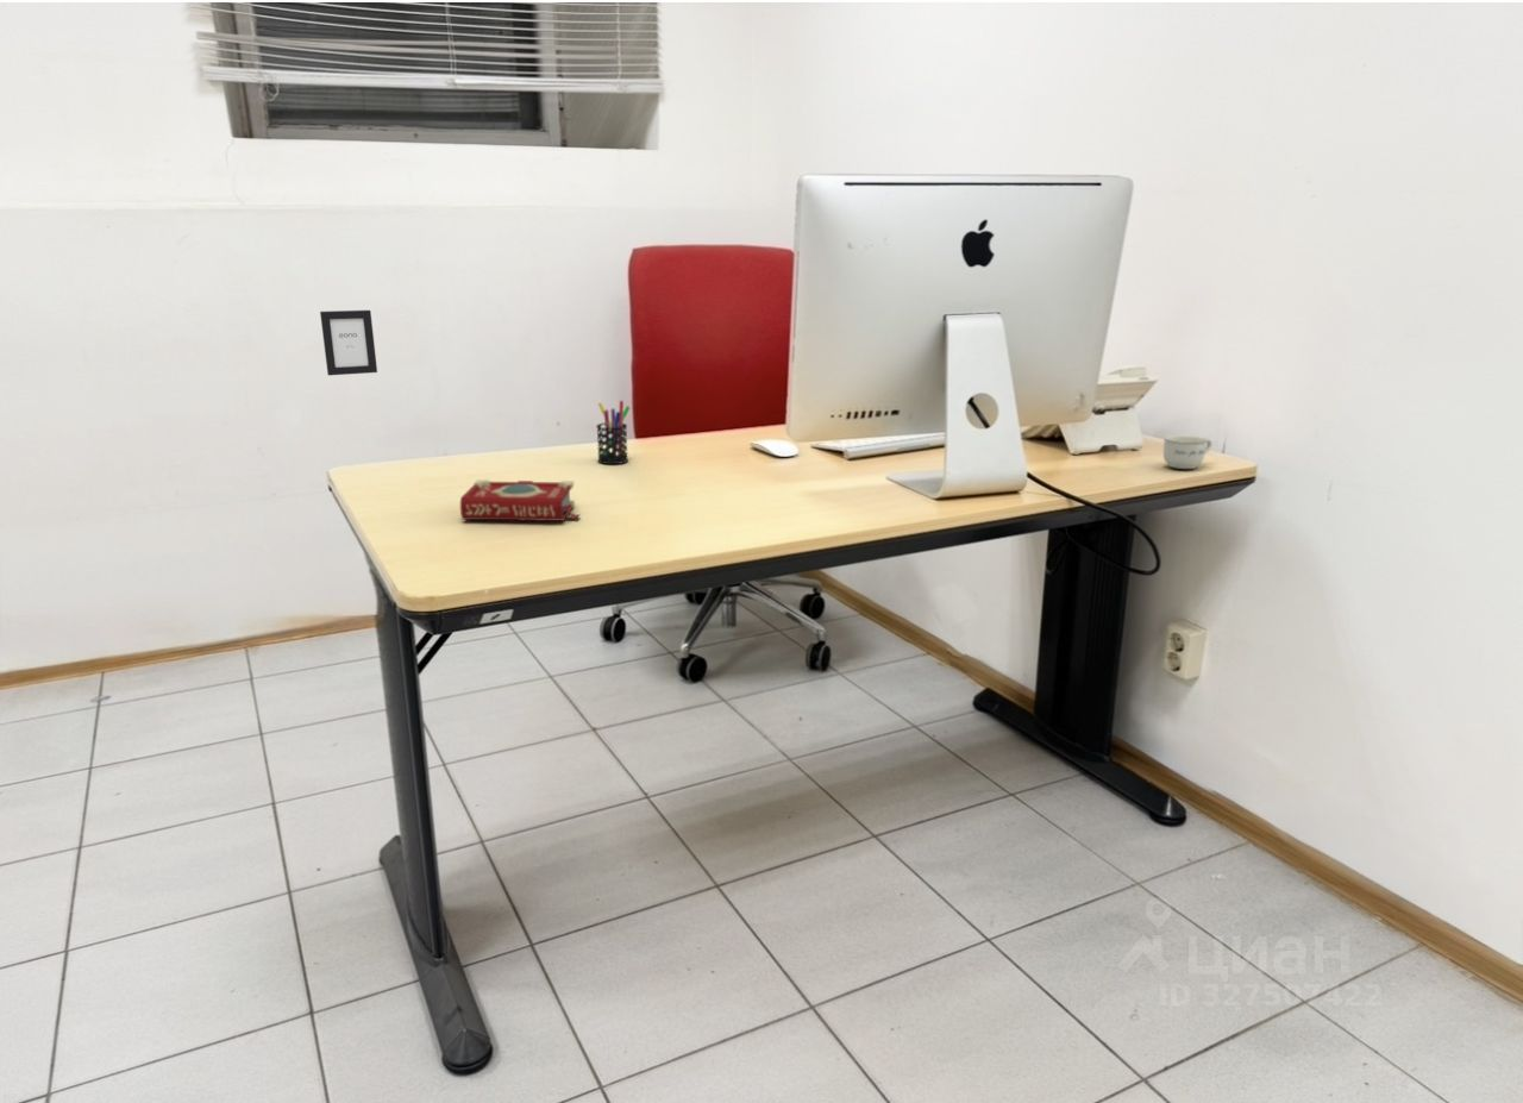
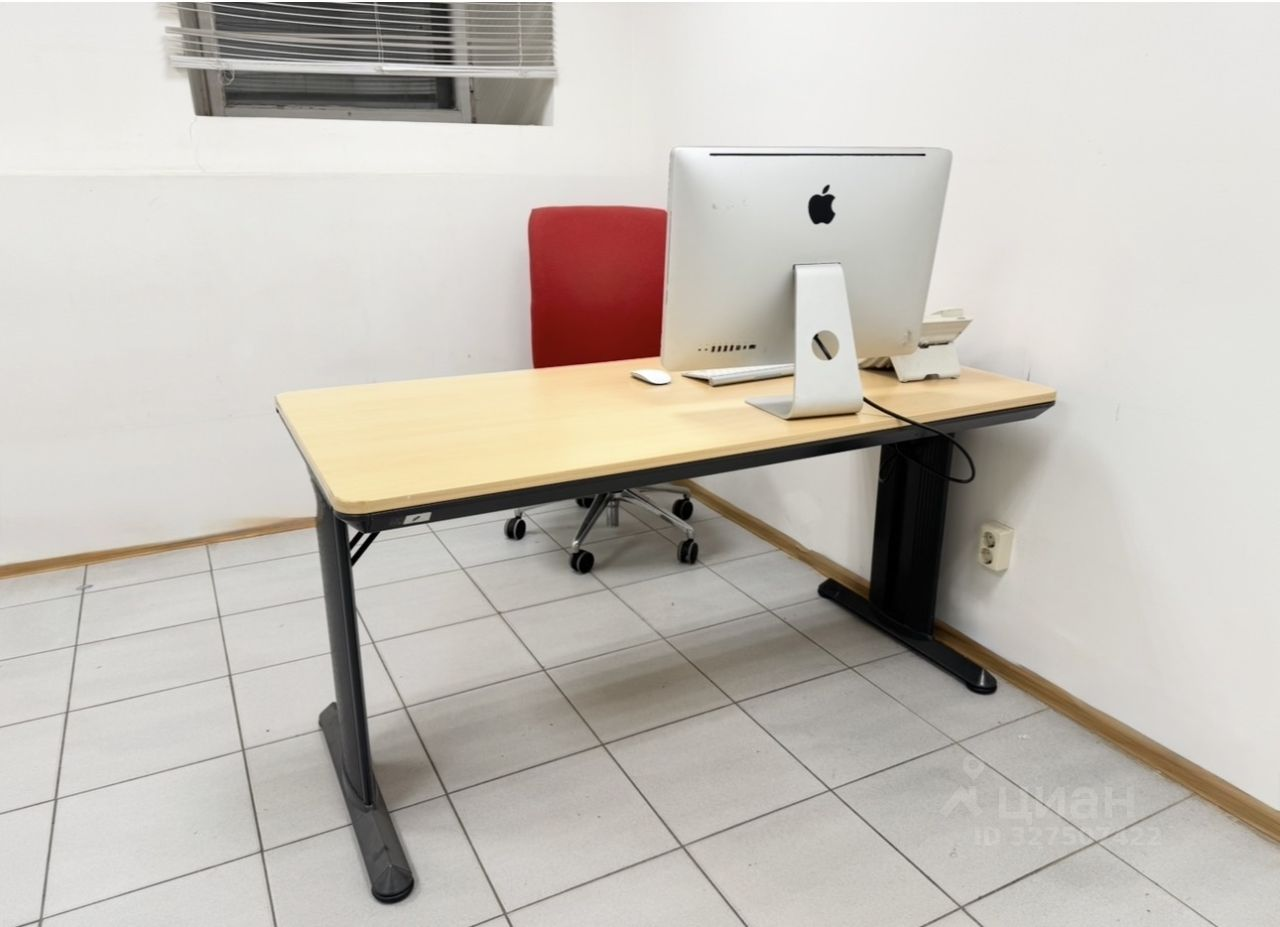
- book (525, 499)
- cup (1189, 452)
- pen holder (615, 430)
- picture frame (349, 341)
